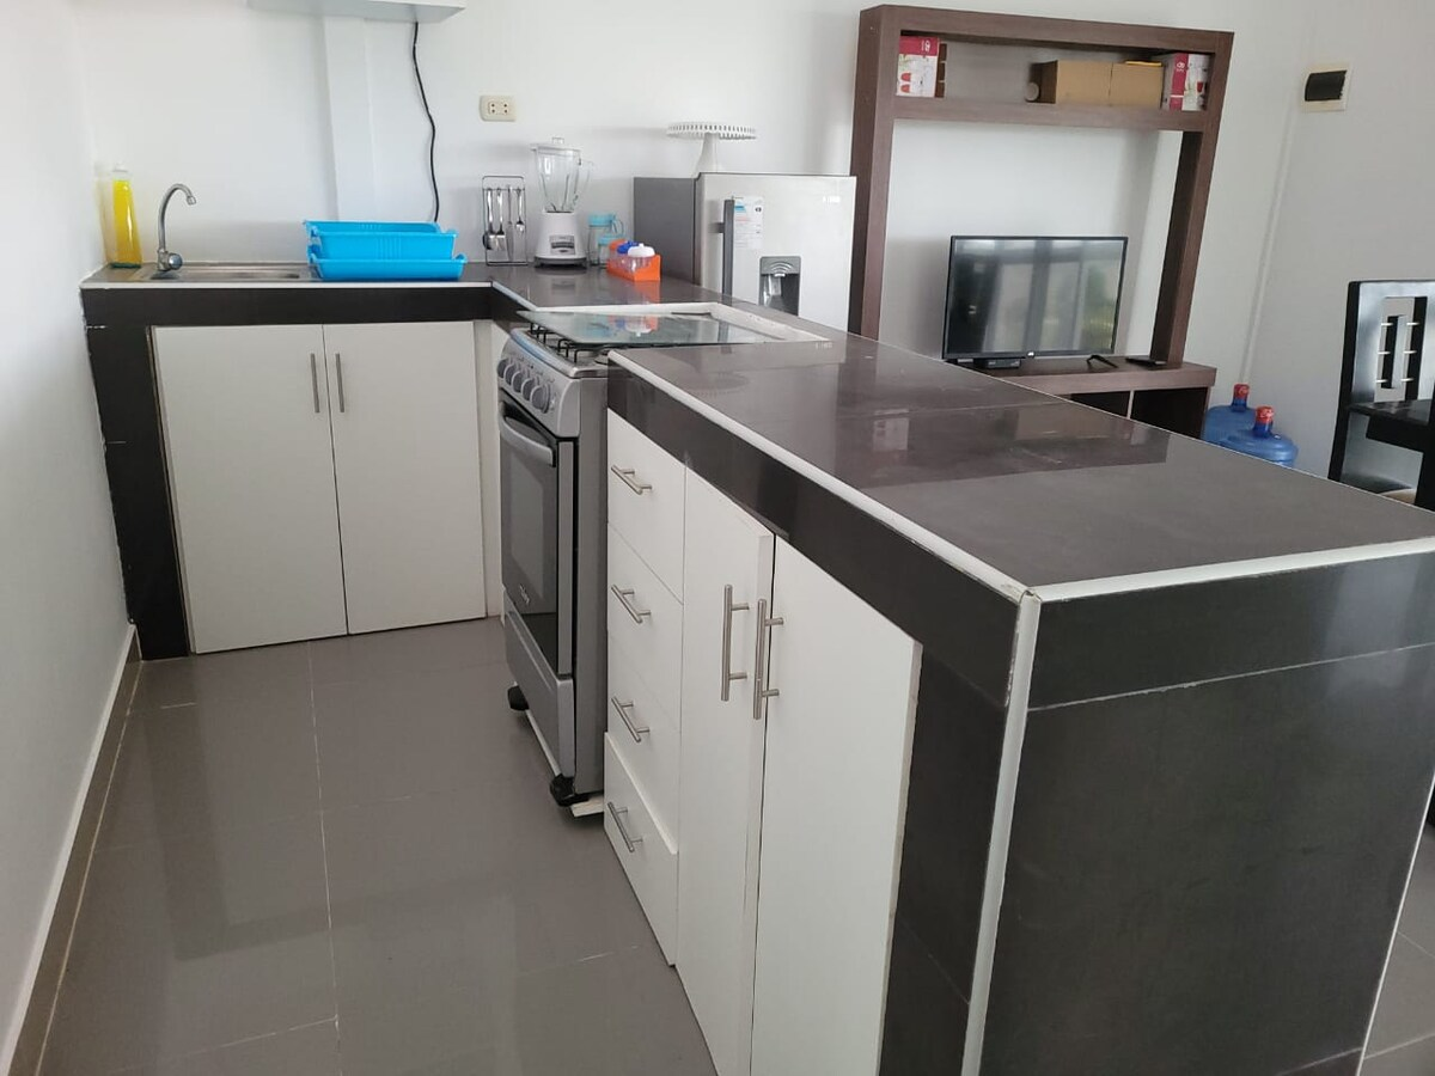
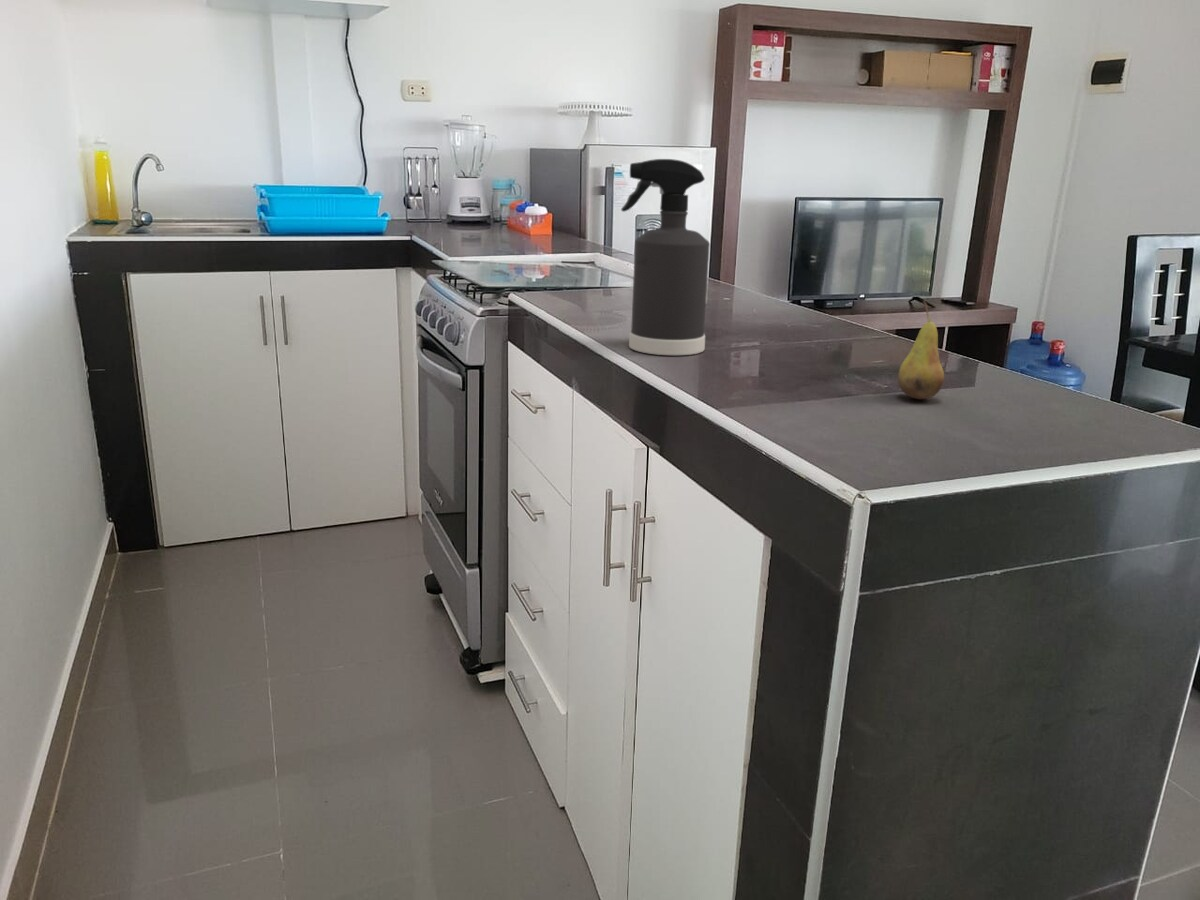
+ spray bottle (665, 256)
+ fruit (924, 351)
